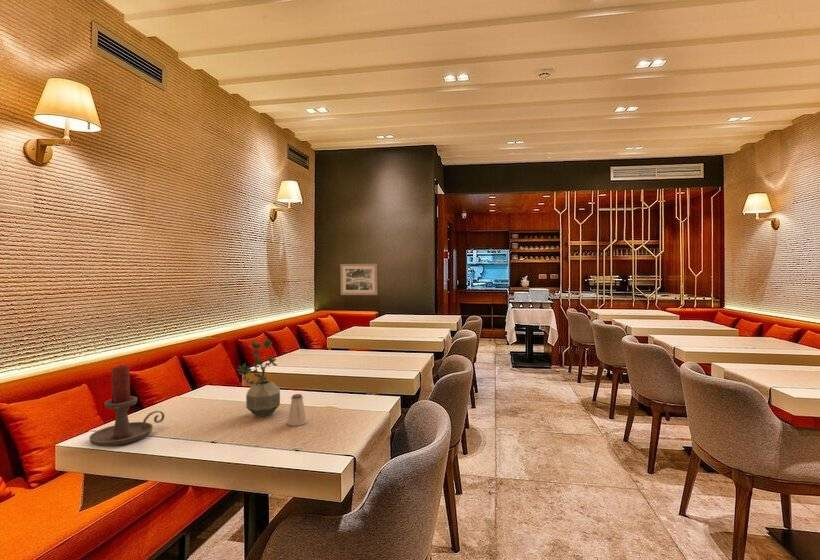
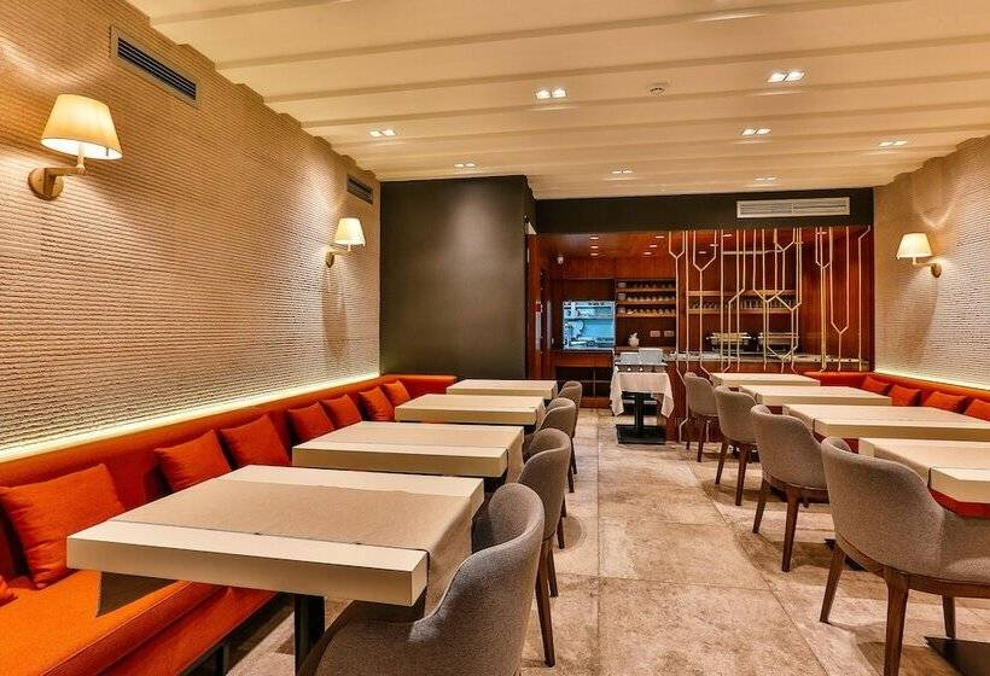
- potted plant (259, 377)
- wall art (358, 279)
- saltshaker (297, 408)
- candle holder (129, 399)
